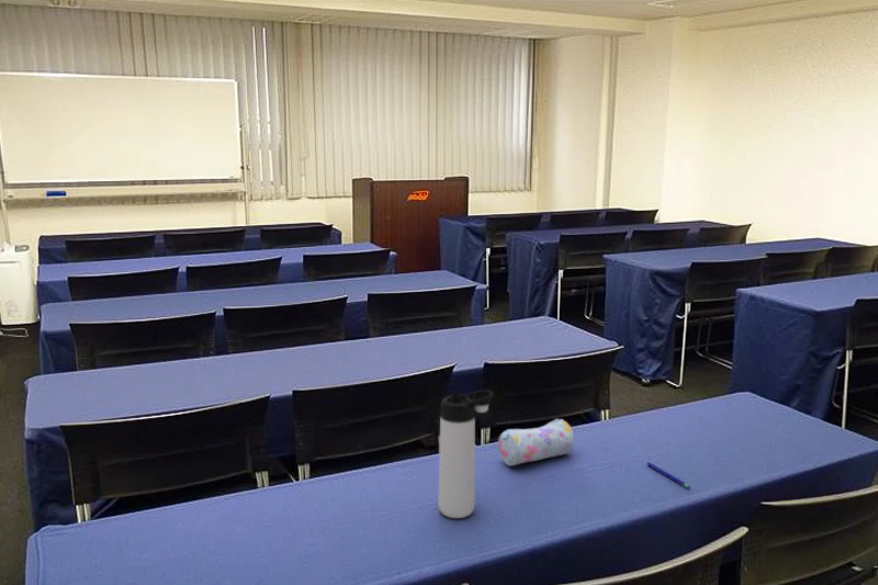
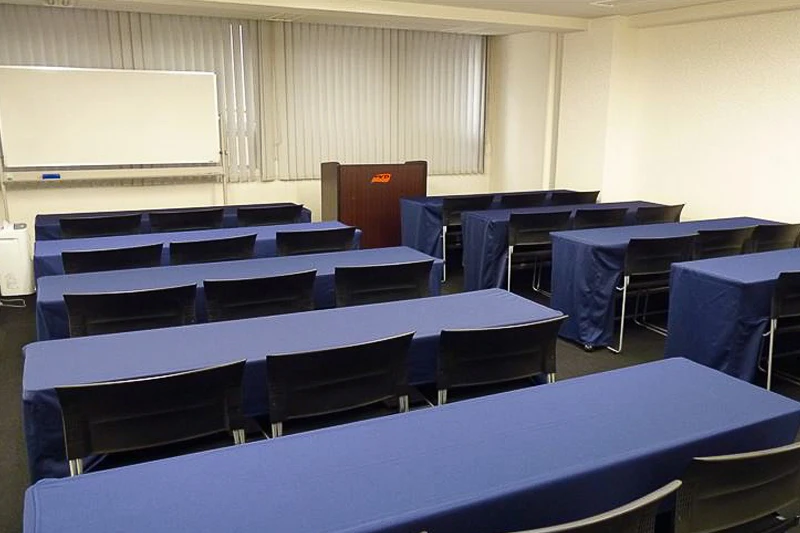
- thermos bottle (465, 452)
- pen (667, 474)
- pencil case (537, 441)
